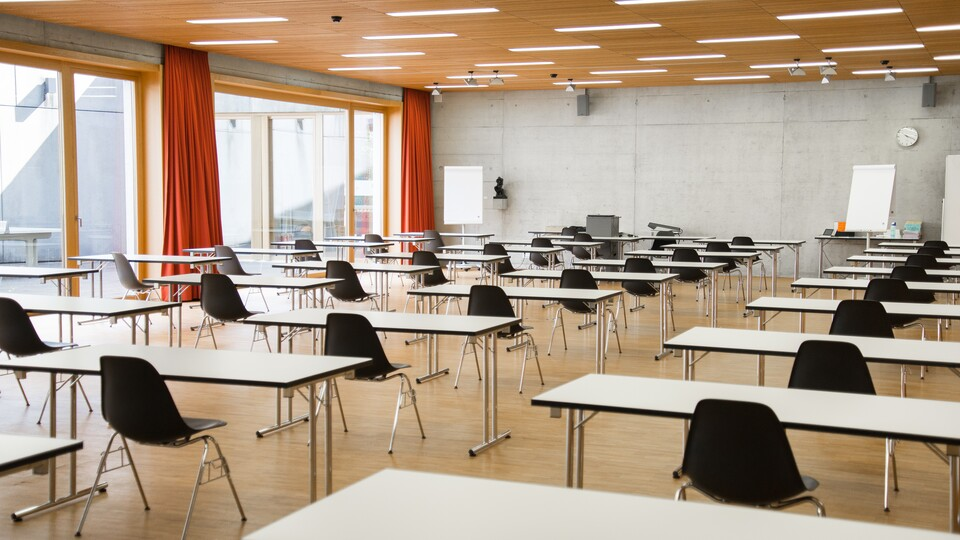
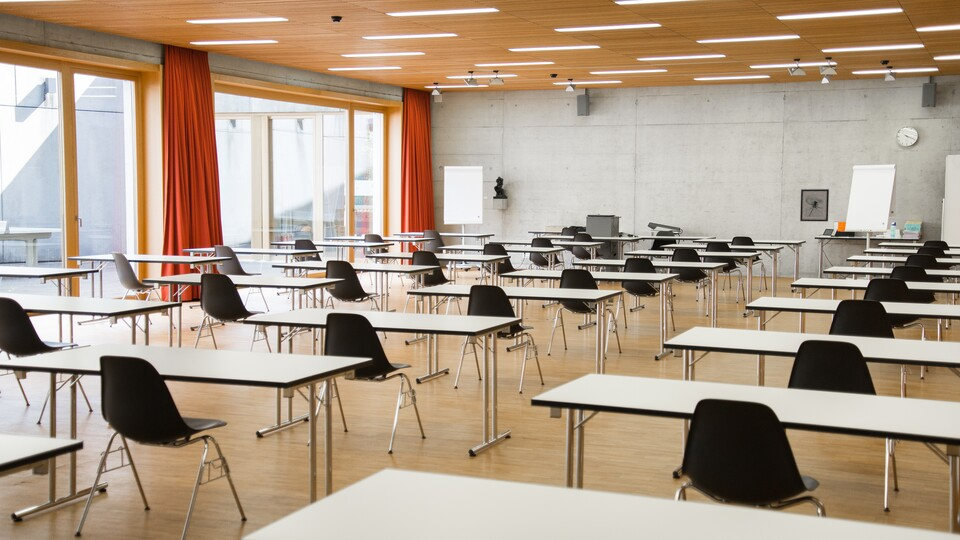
+ wall art (814, 205)
